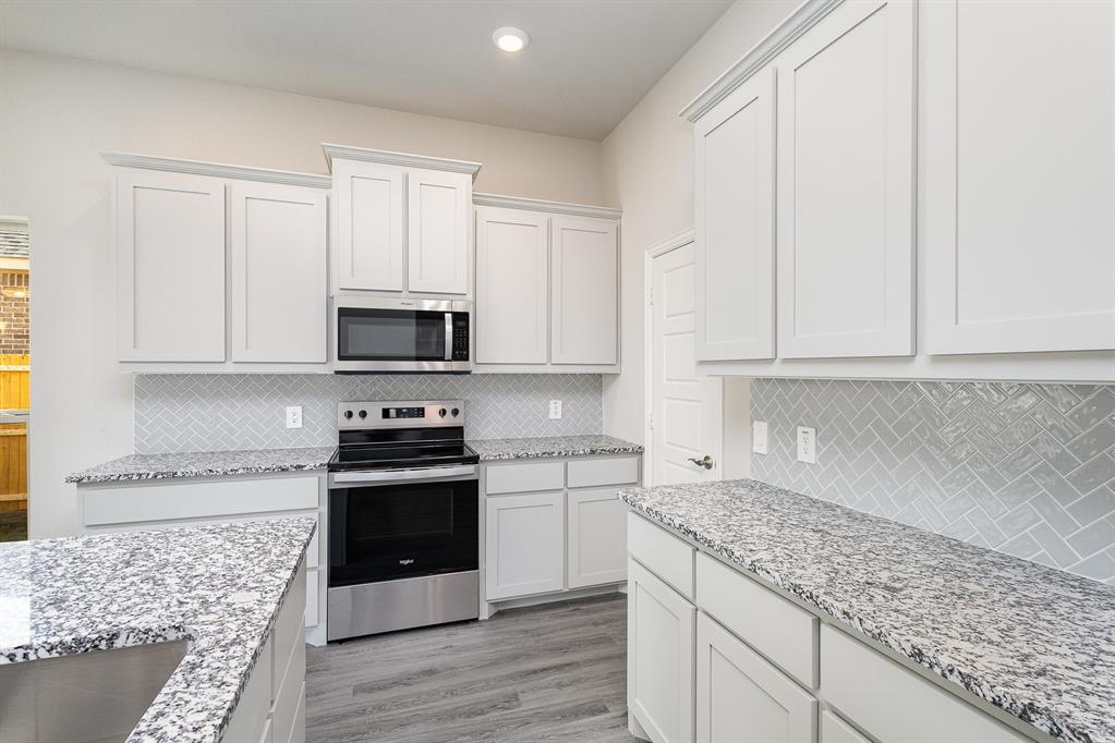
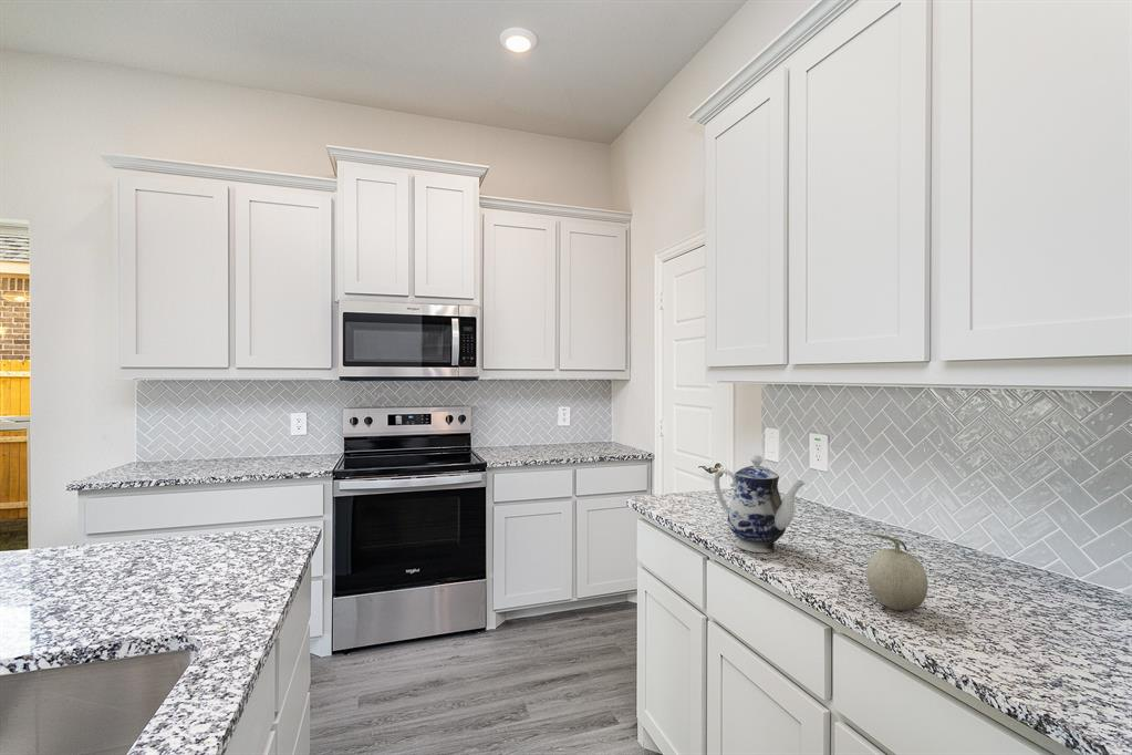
+ teapot (756, 500)
+ fruit (896, 569)
